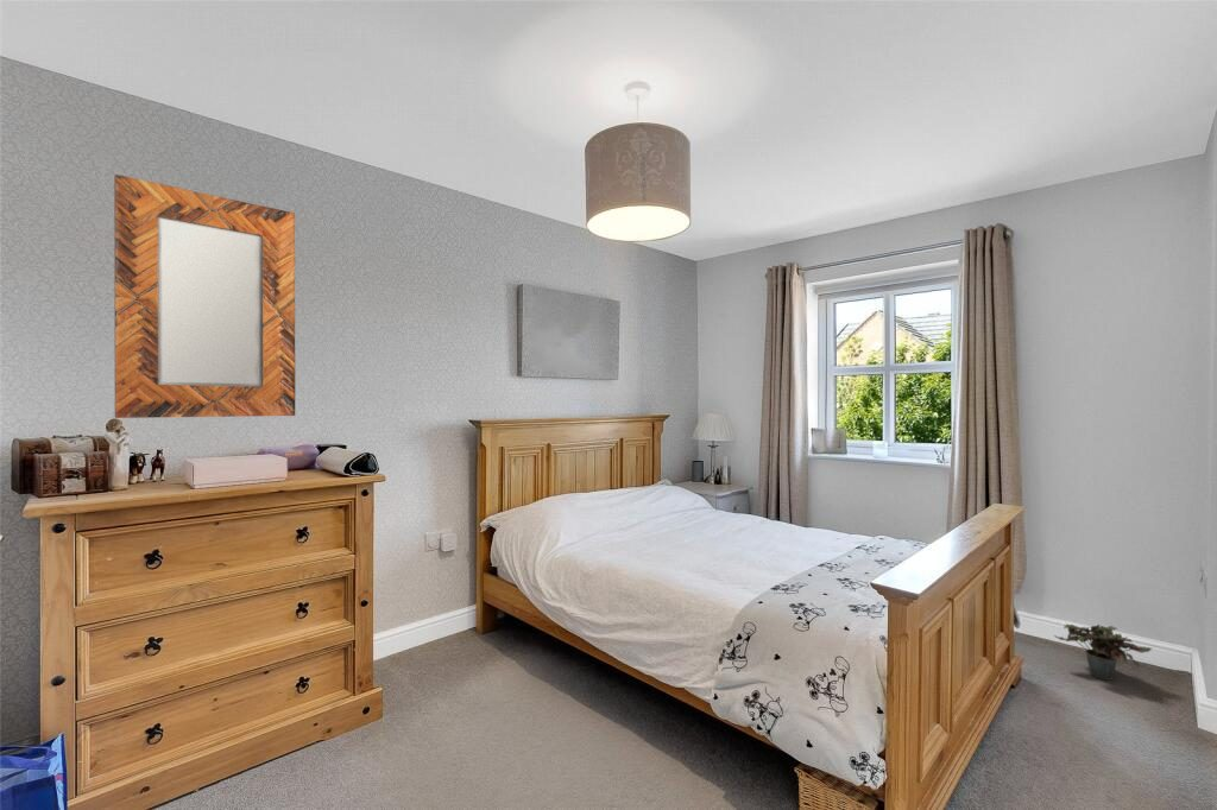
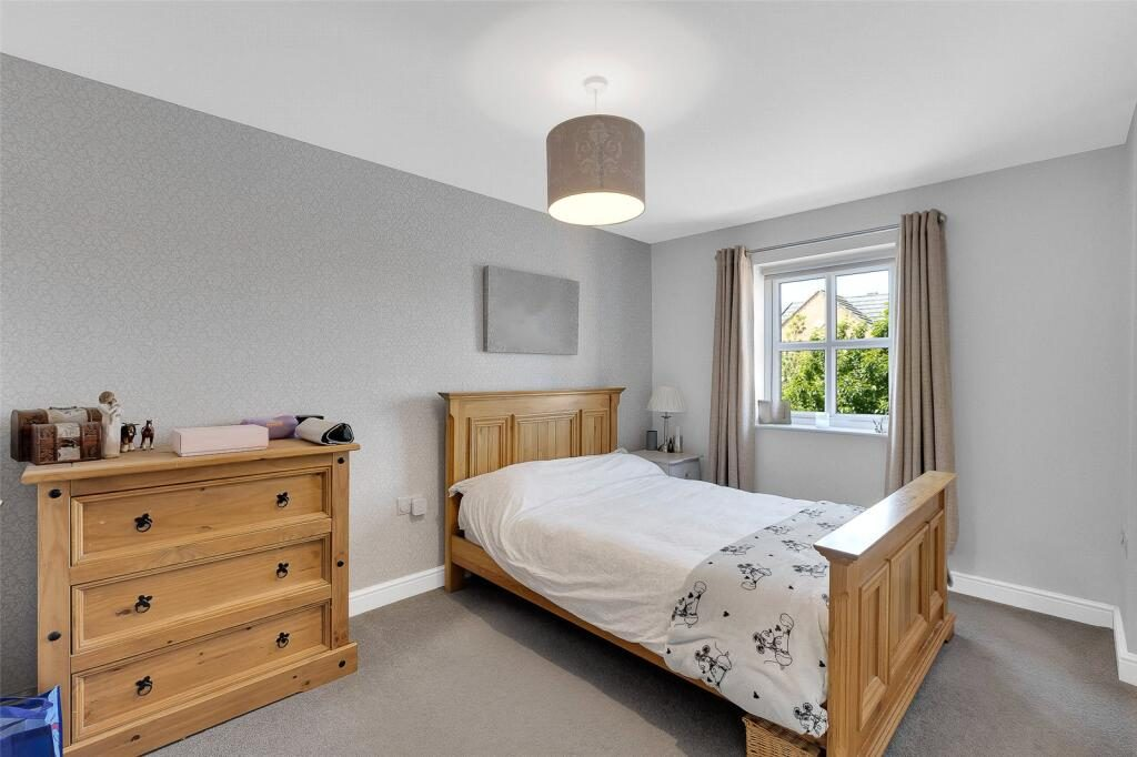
- home mirror (212, 306)
- potted plant (1101, 651)
